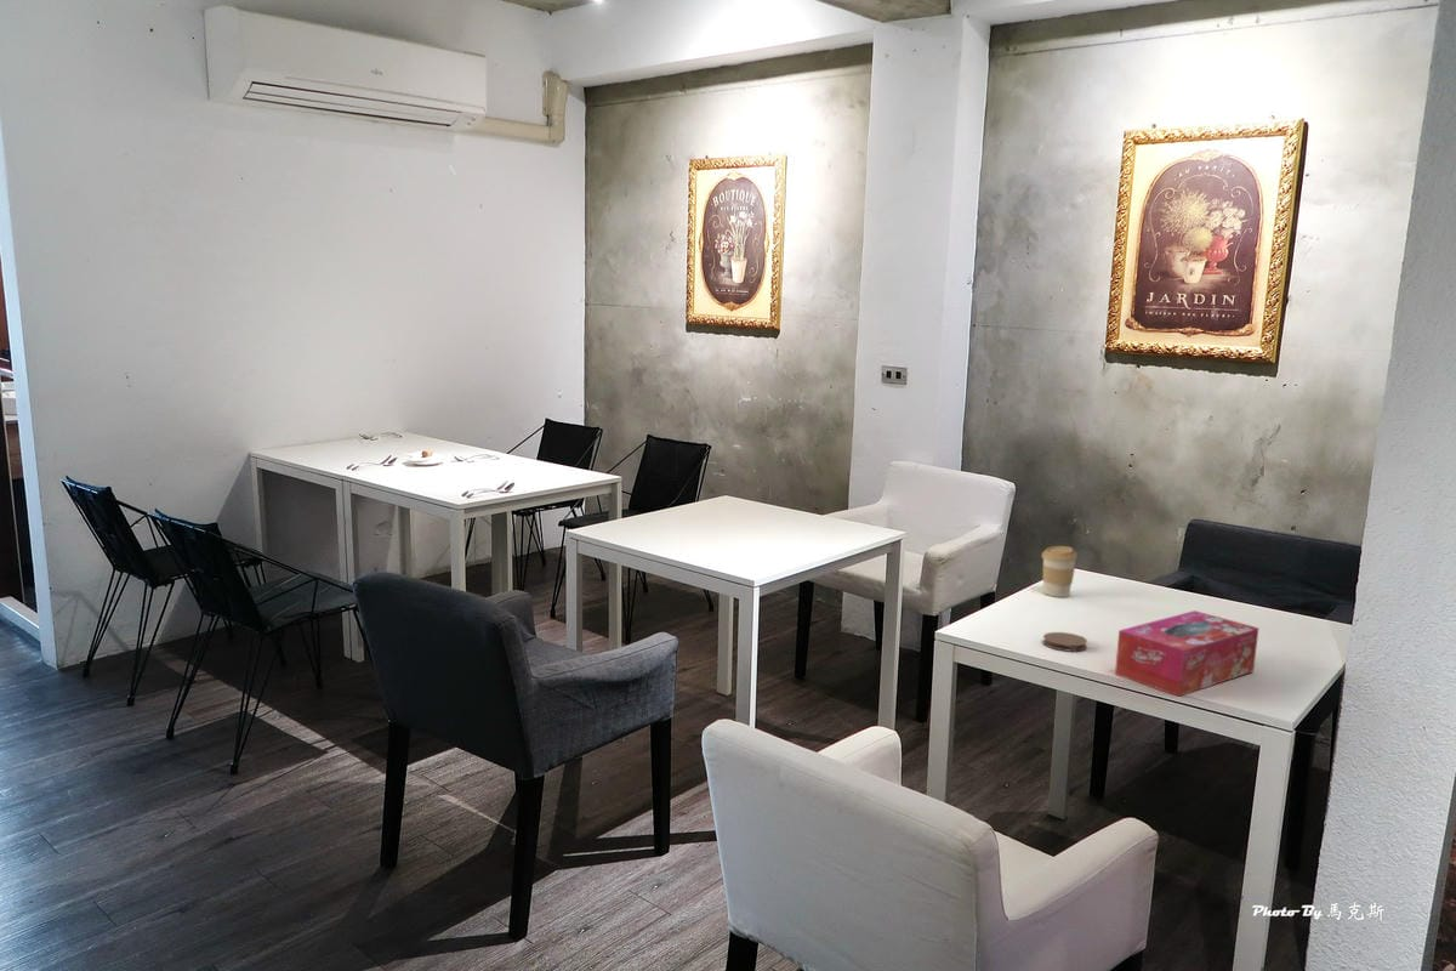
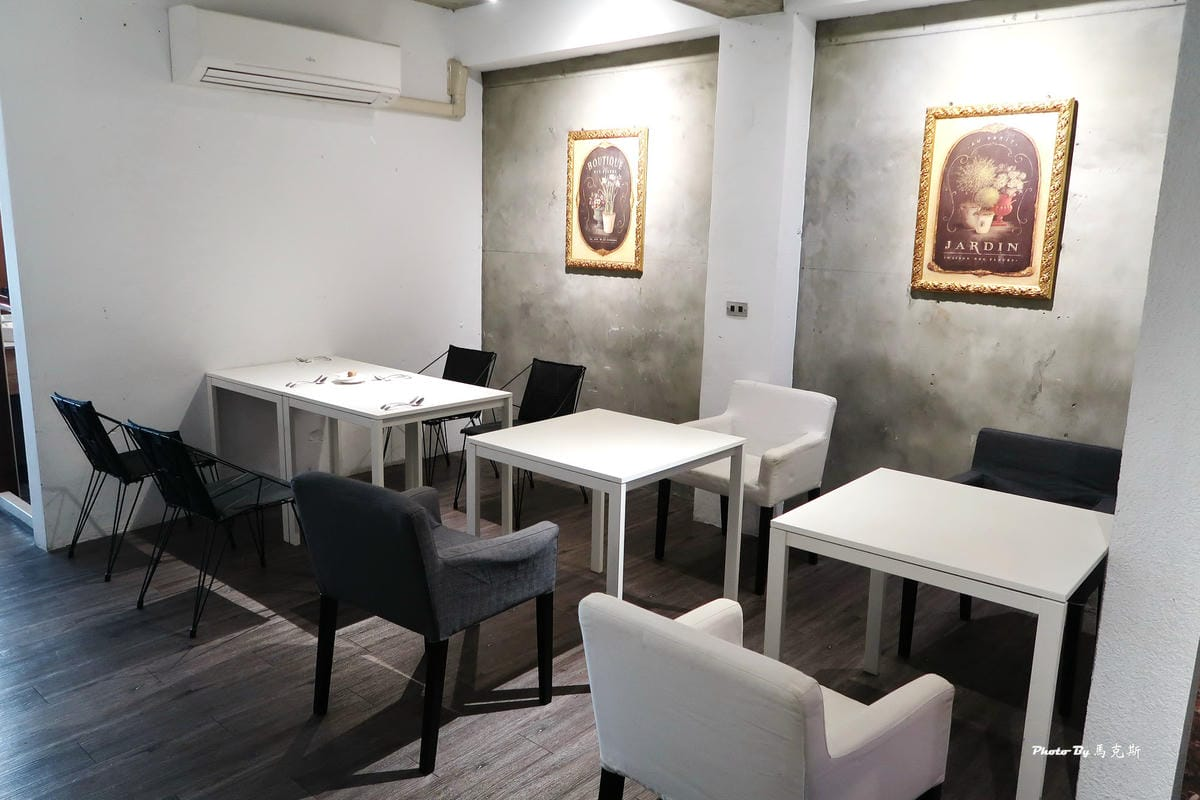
- coffee cup (1058, 570)
- coaster (1064, 641)
- tissue box (1187, 651)
